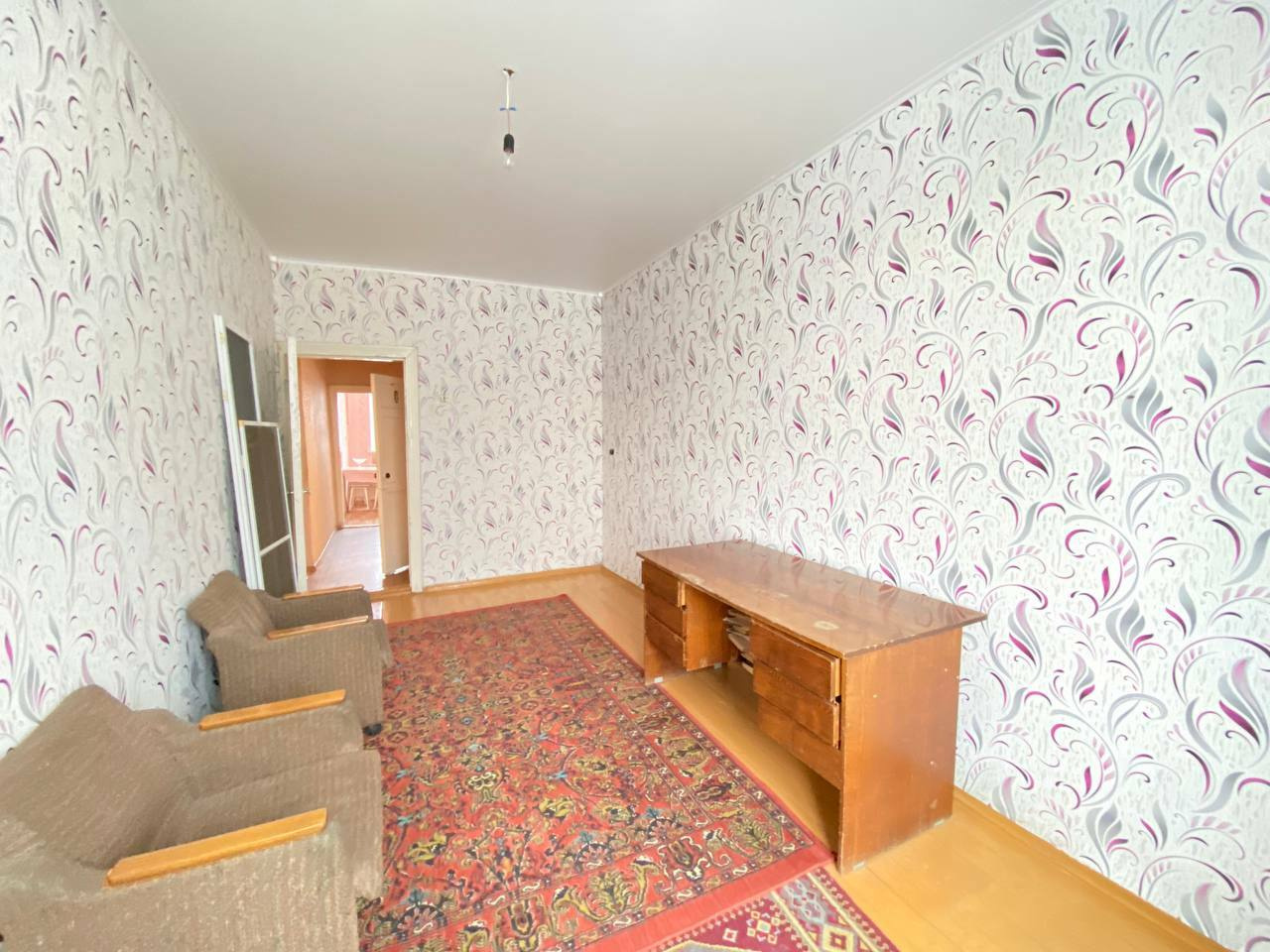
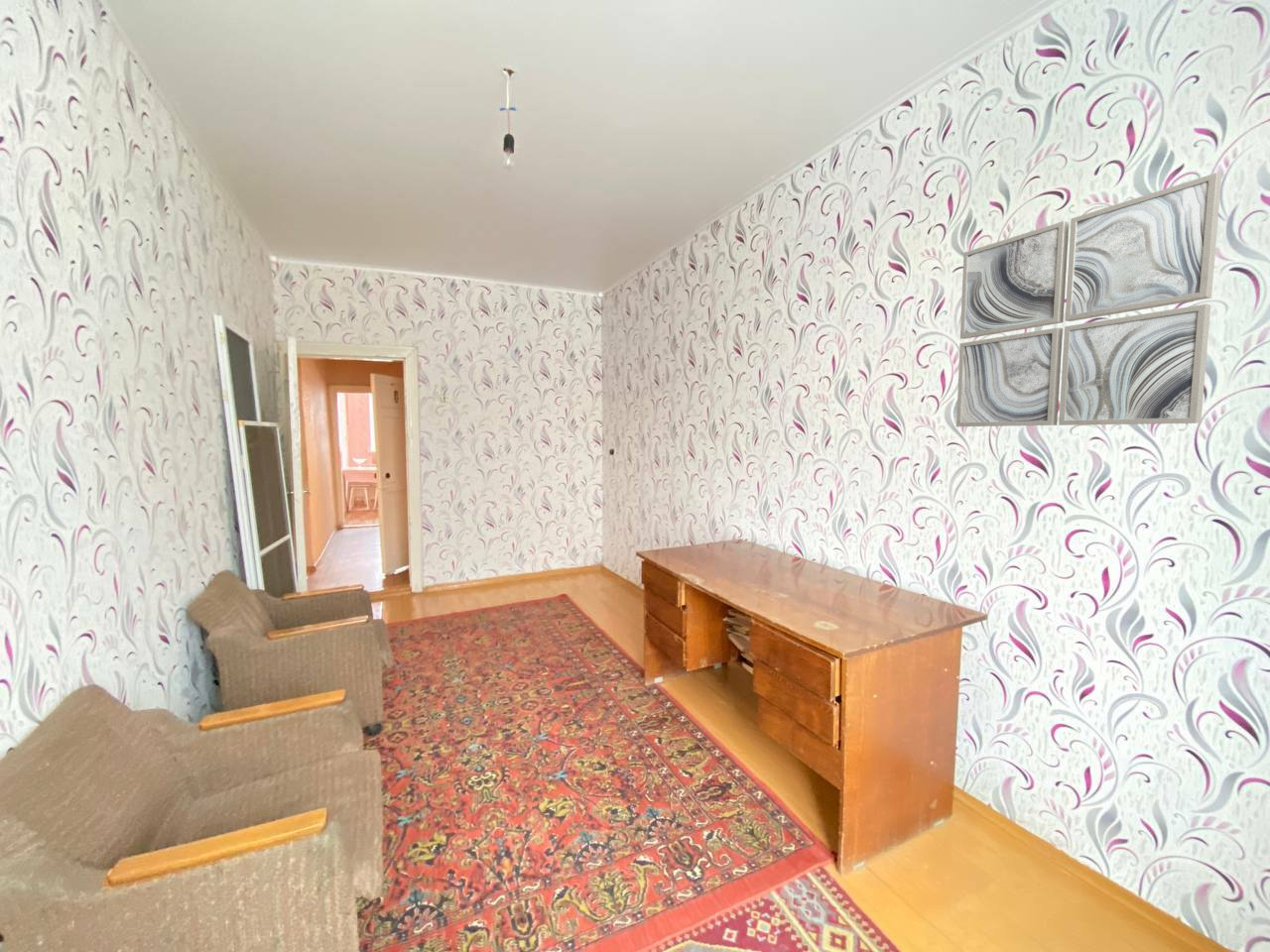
+ wall art (1065, 326)
